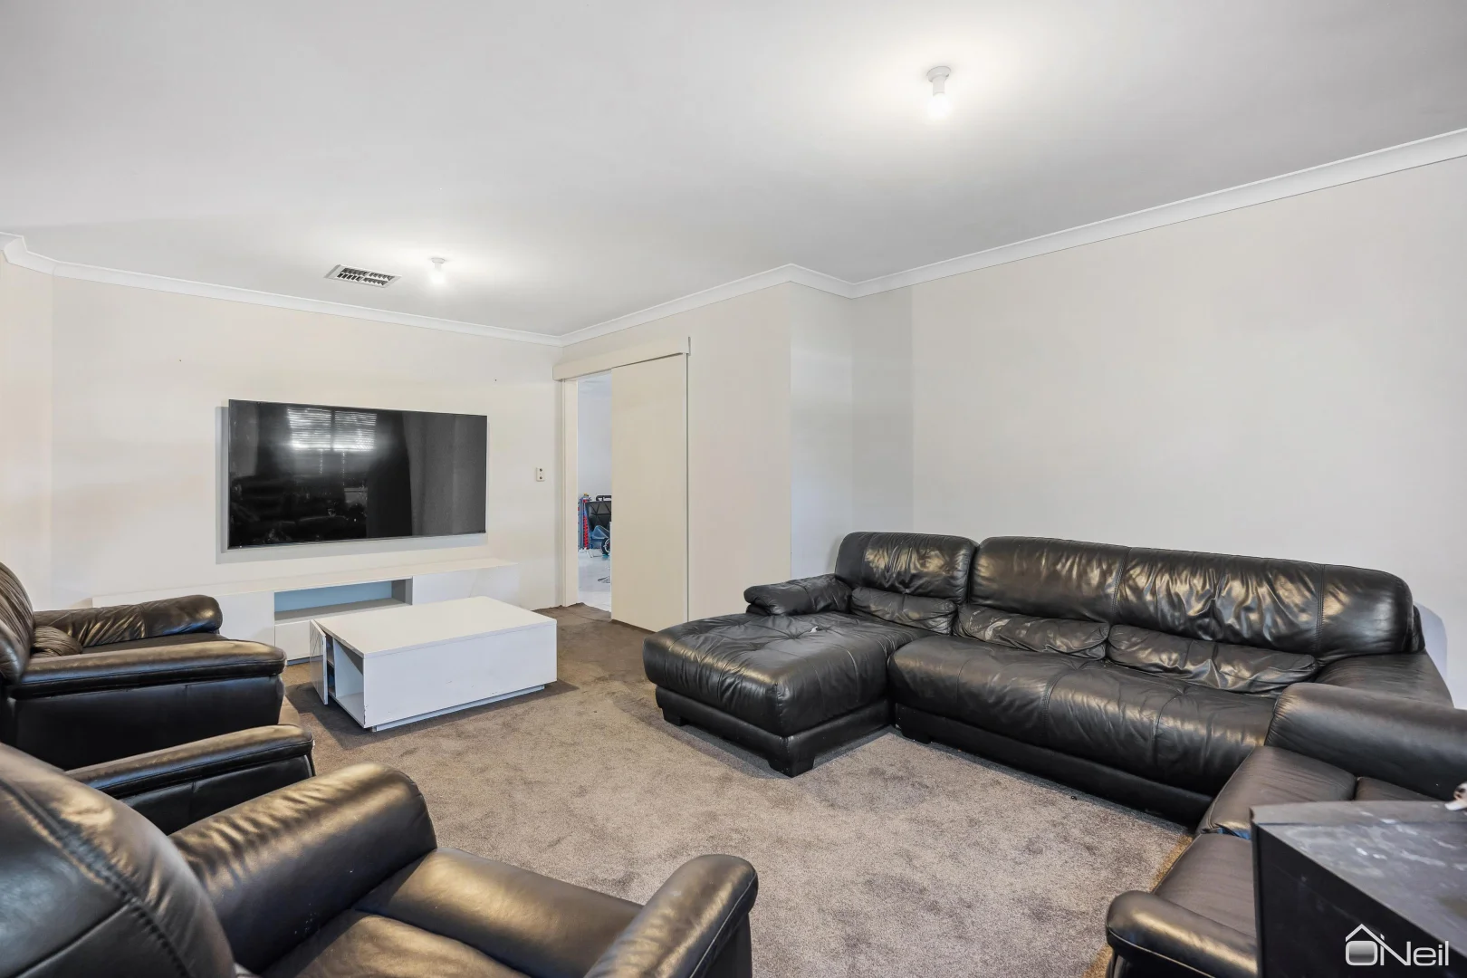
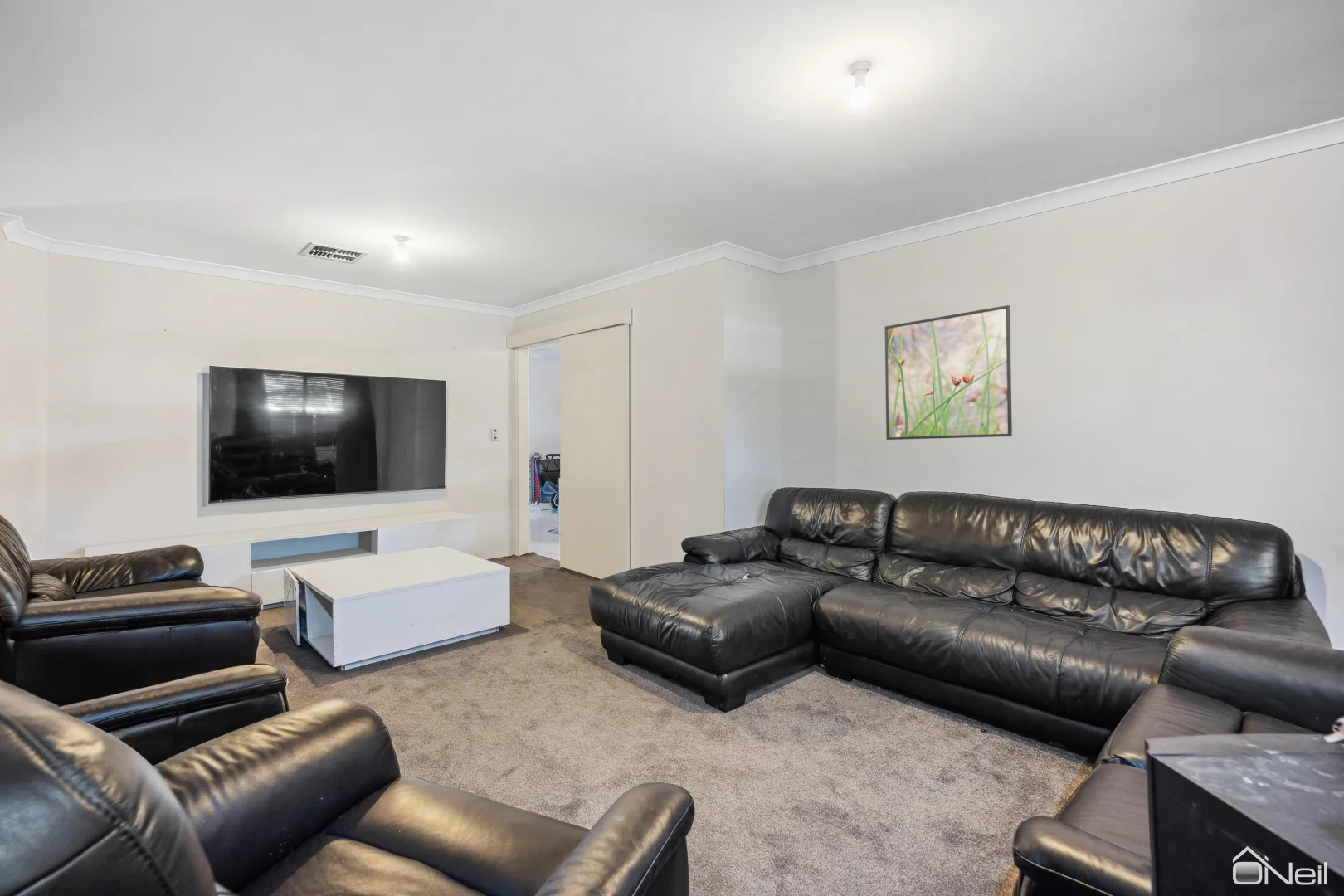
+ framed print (943, 377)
